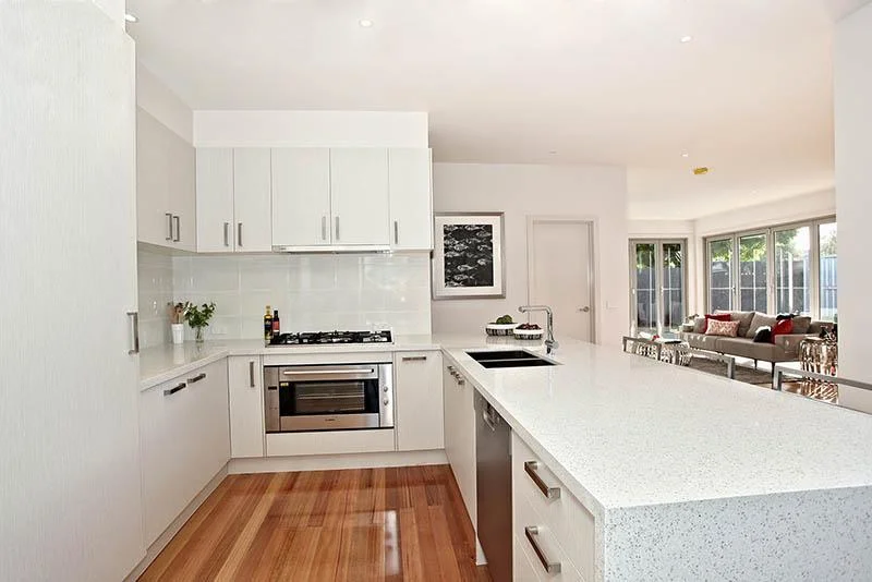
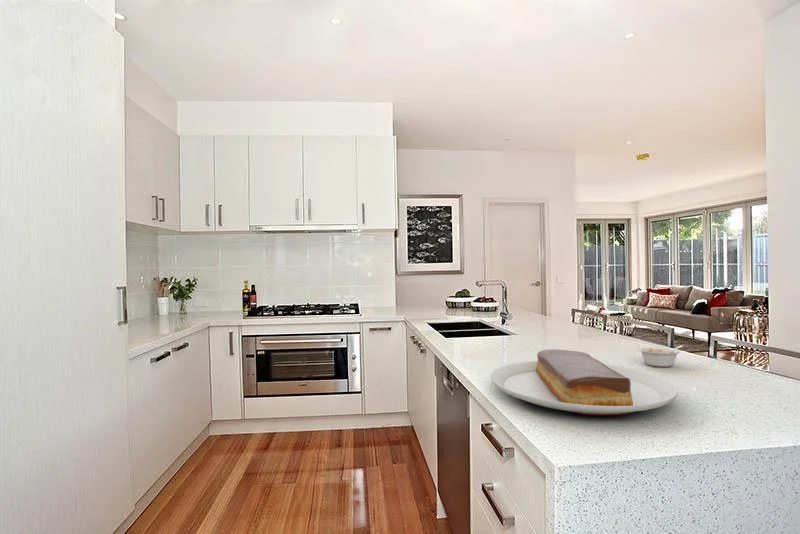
+ legume (659, 355)
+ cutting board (577, 376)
